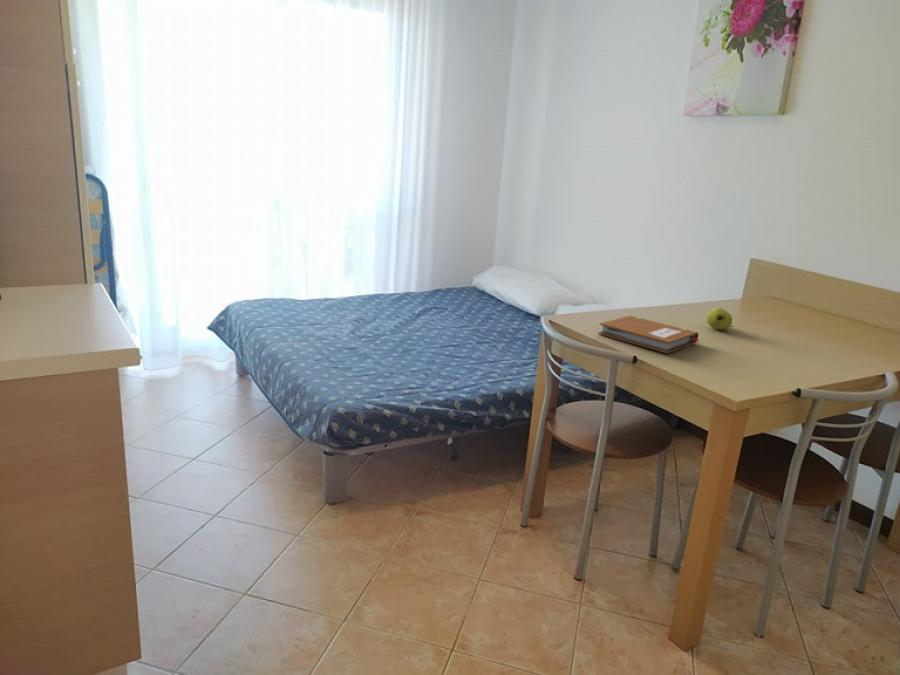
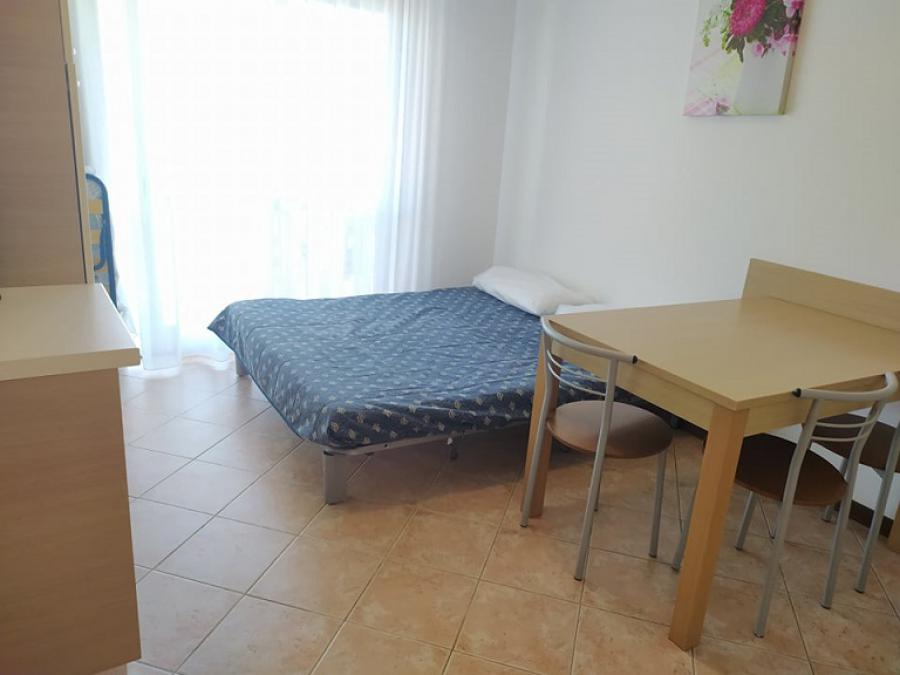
- fruit (721, 318)
- notebook (650, 333)
